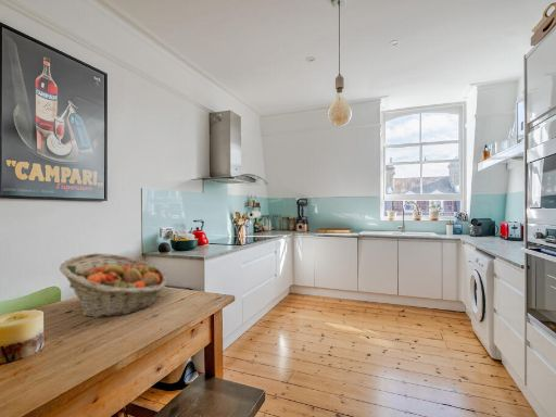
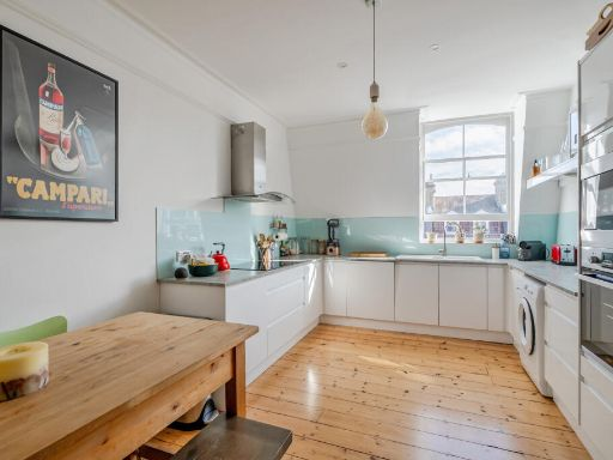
- fruit basket (118, 279)
